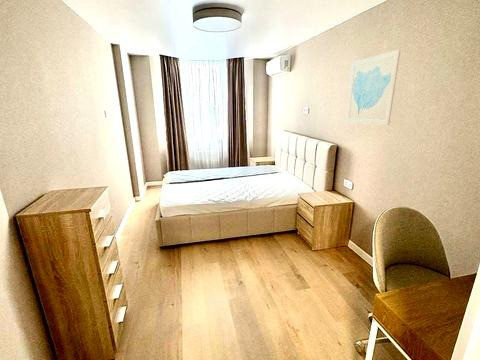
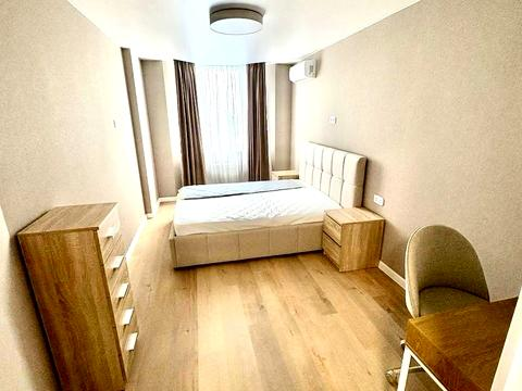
- wall art (369, 91)
